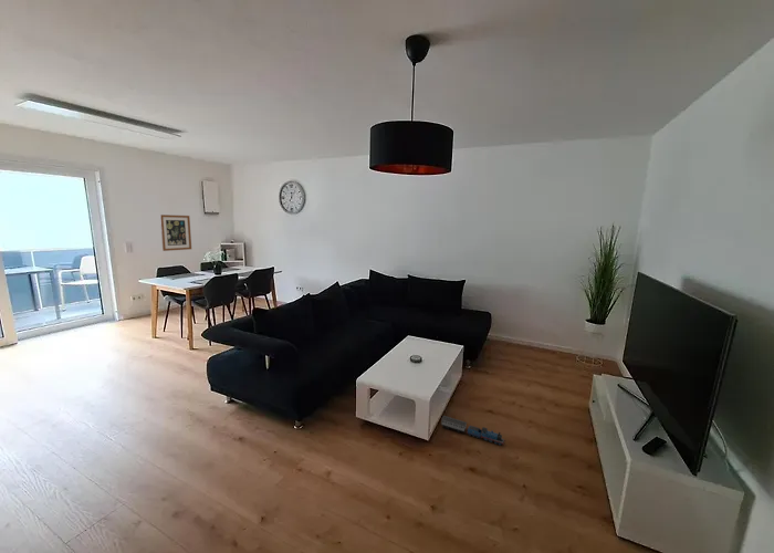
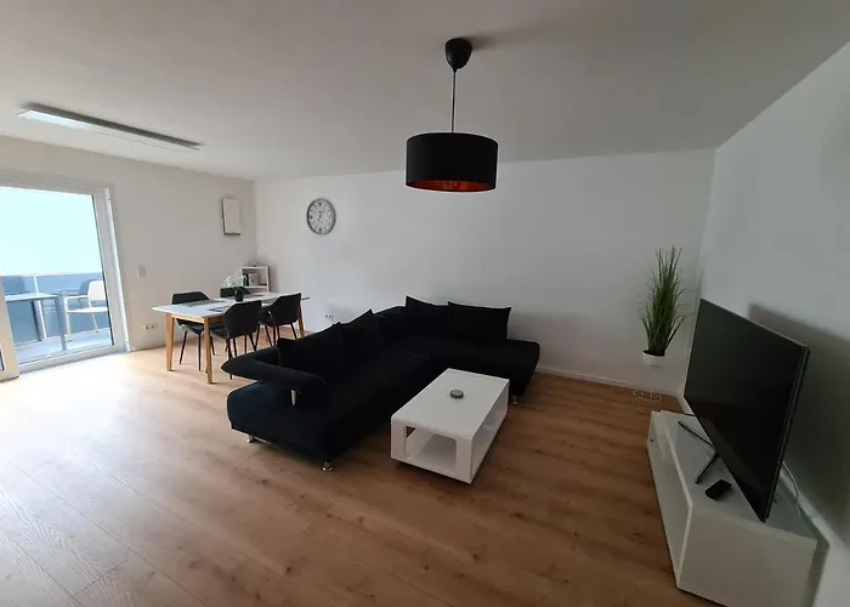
- wall art (176, 232)
- toy train (472, 429)
